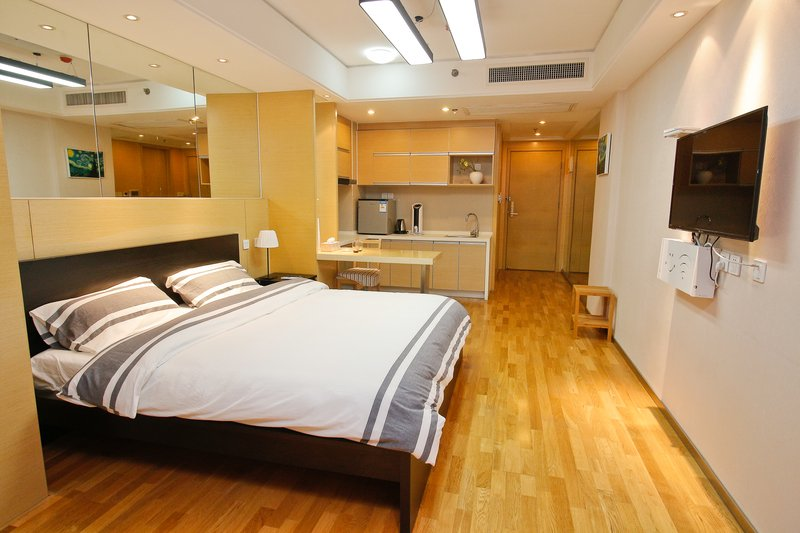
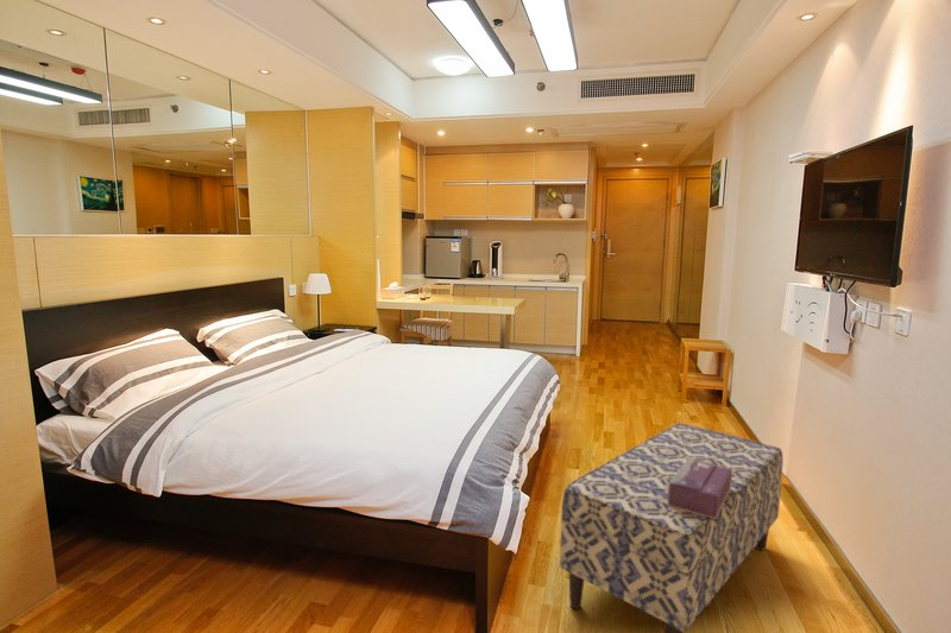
+ bench (679, 520)
+ tissue box (700, 485)
